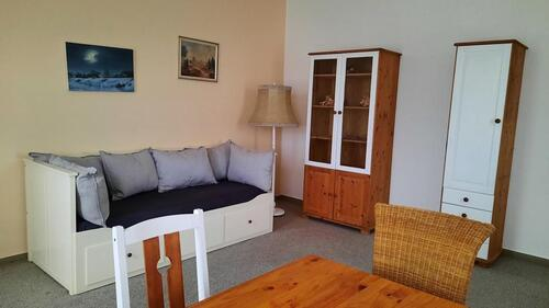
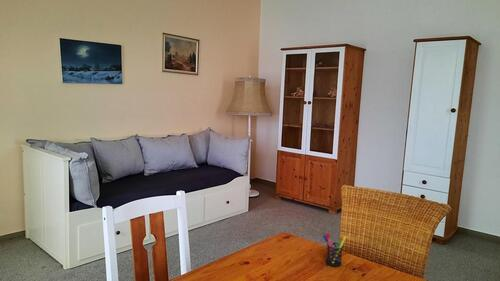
+ pen holder (334, 248)
